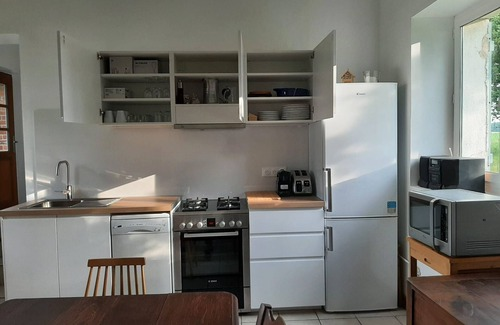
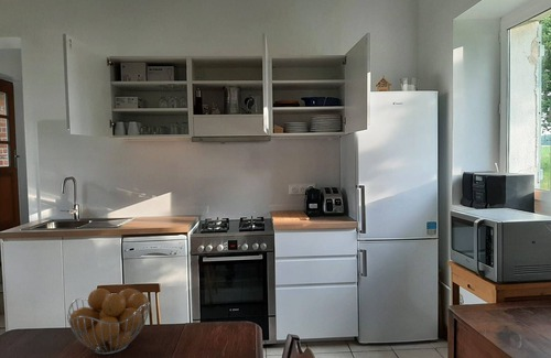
+ fruit basket (110, 318)
